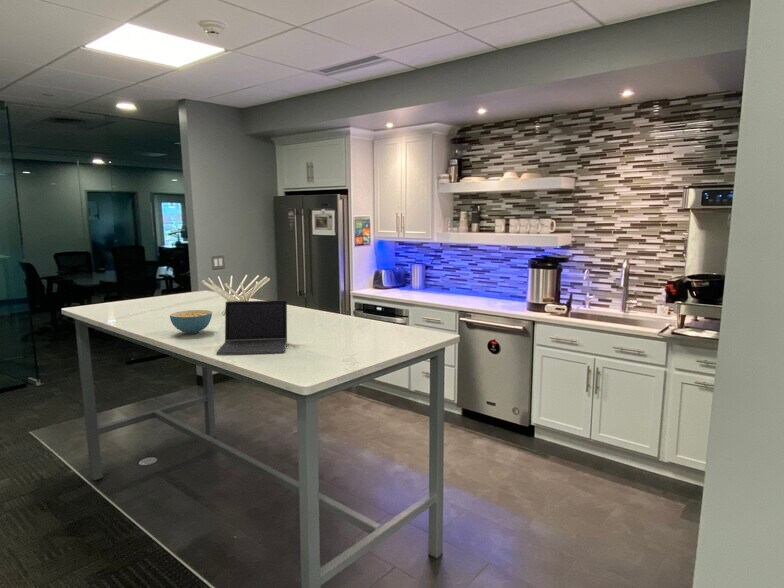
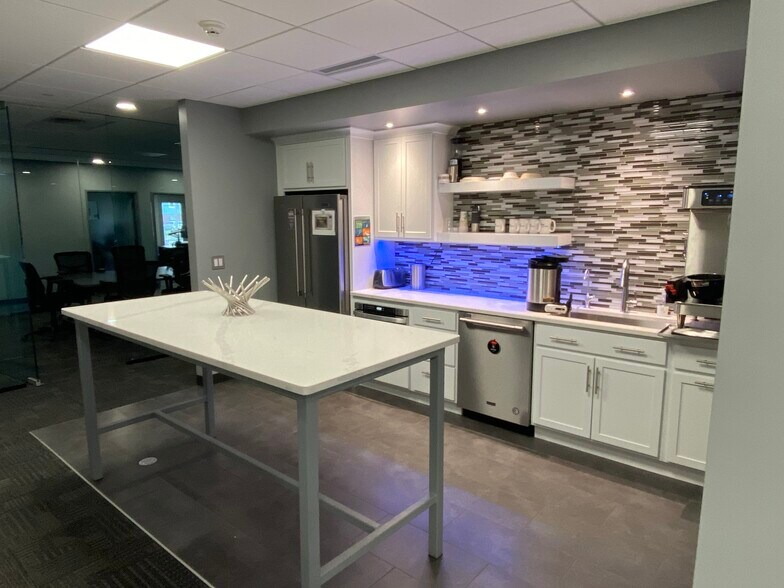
- cereal bowl (191, 323)
- laptop computer (253, 326)
